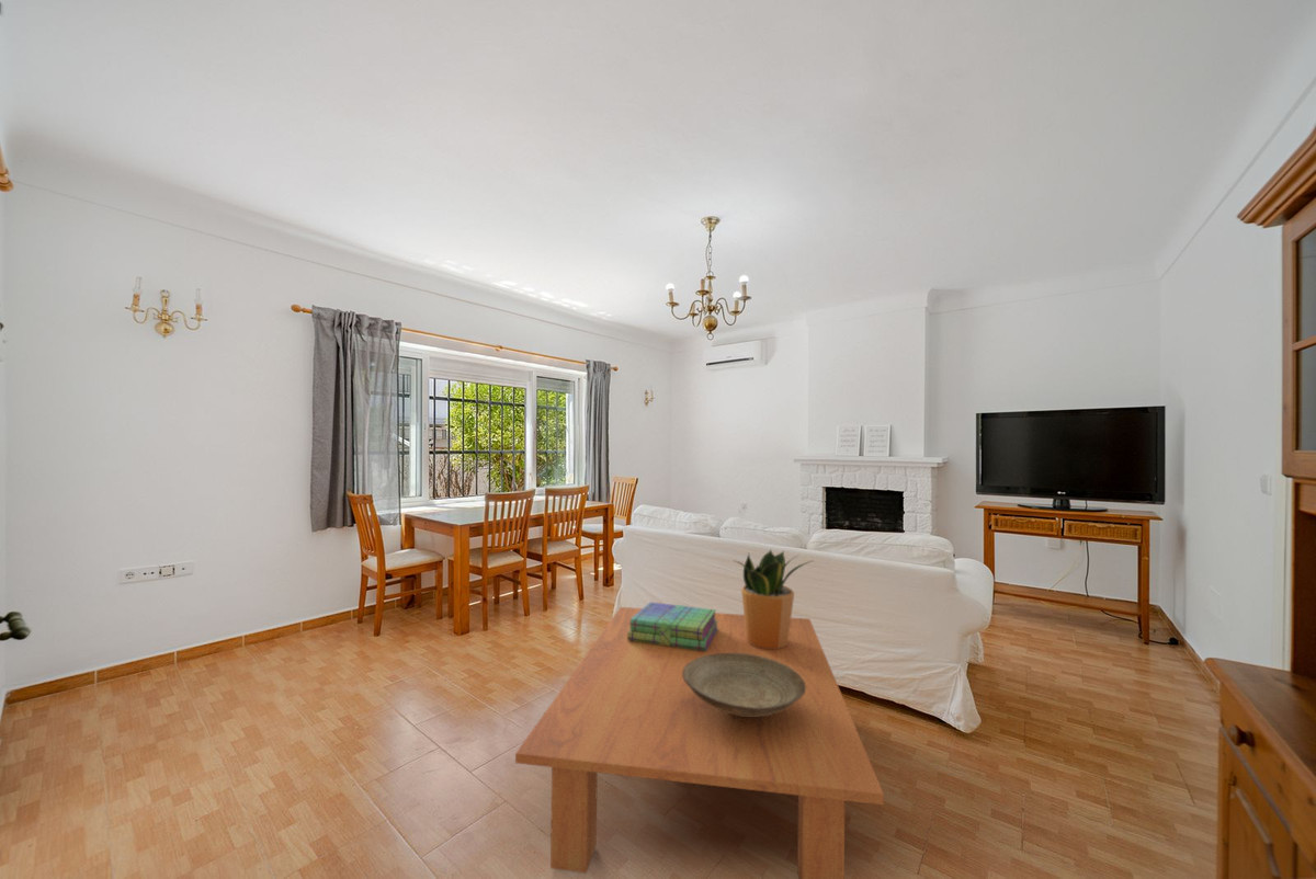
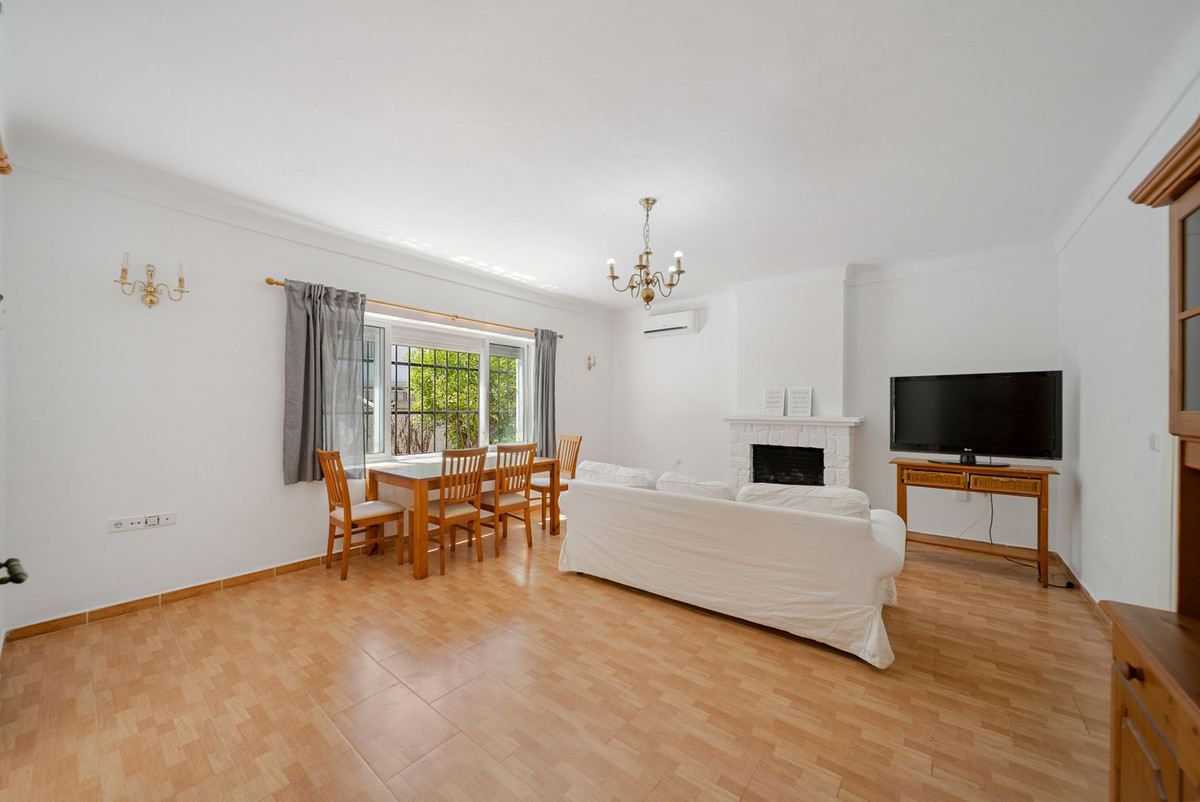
- coffee table (703, 715)
- stack of books (673, 624)
- decorative bowl (742, 690)
- potted plant (772, 596)
